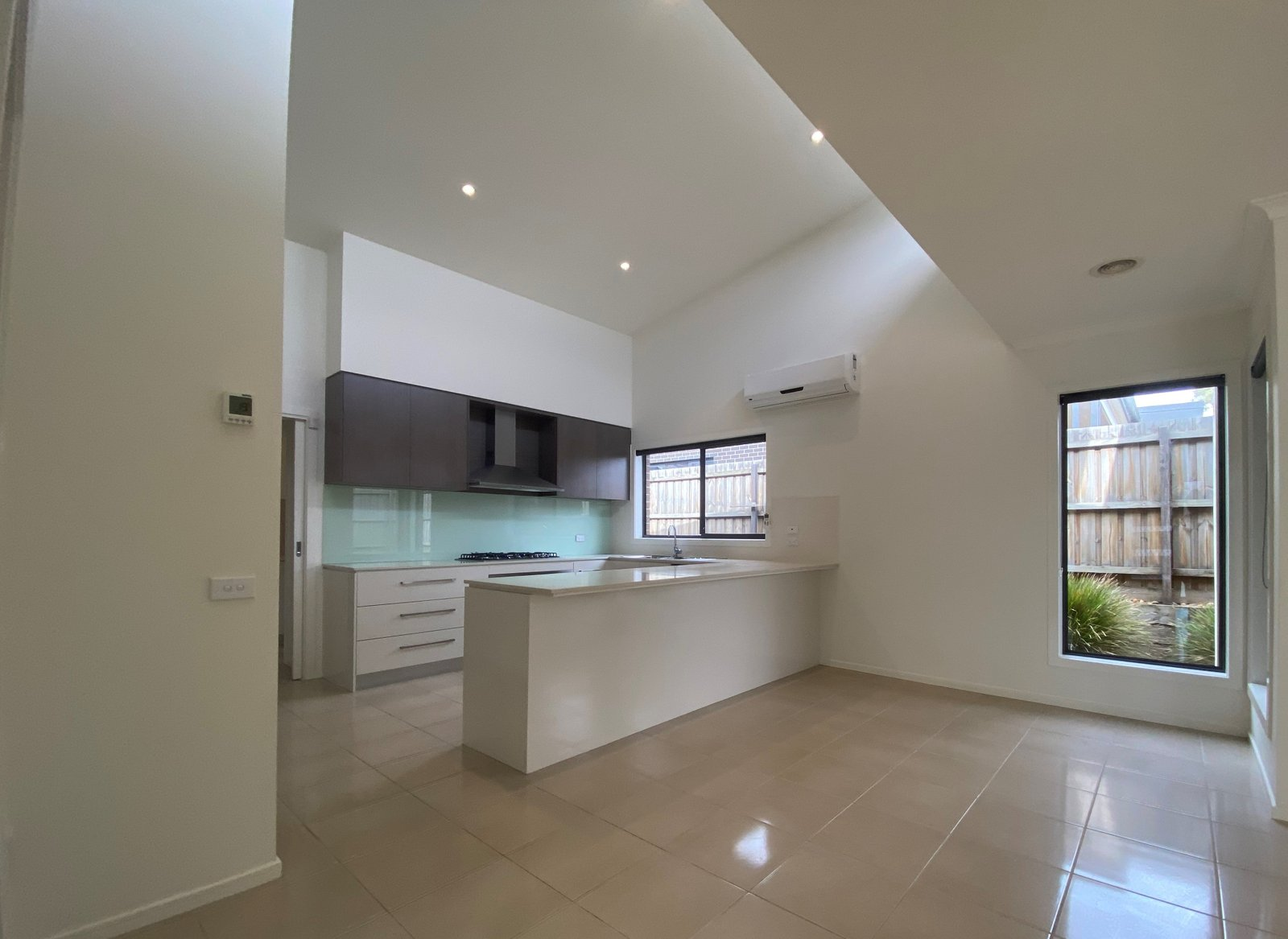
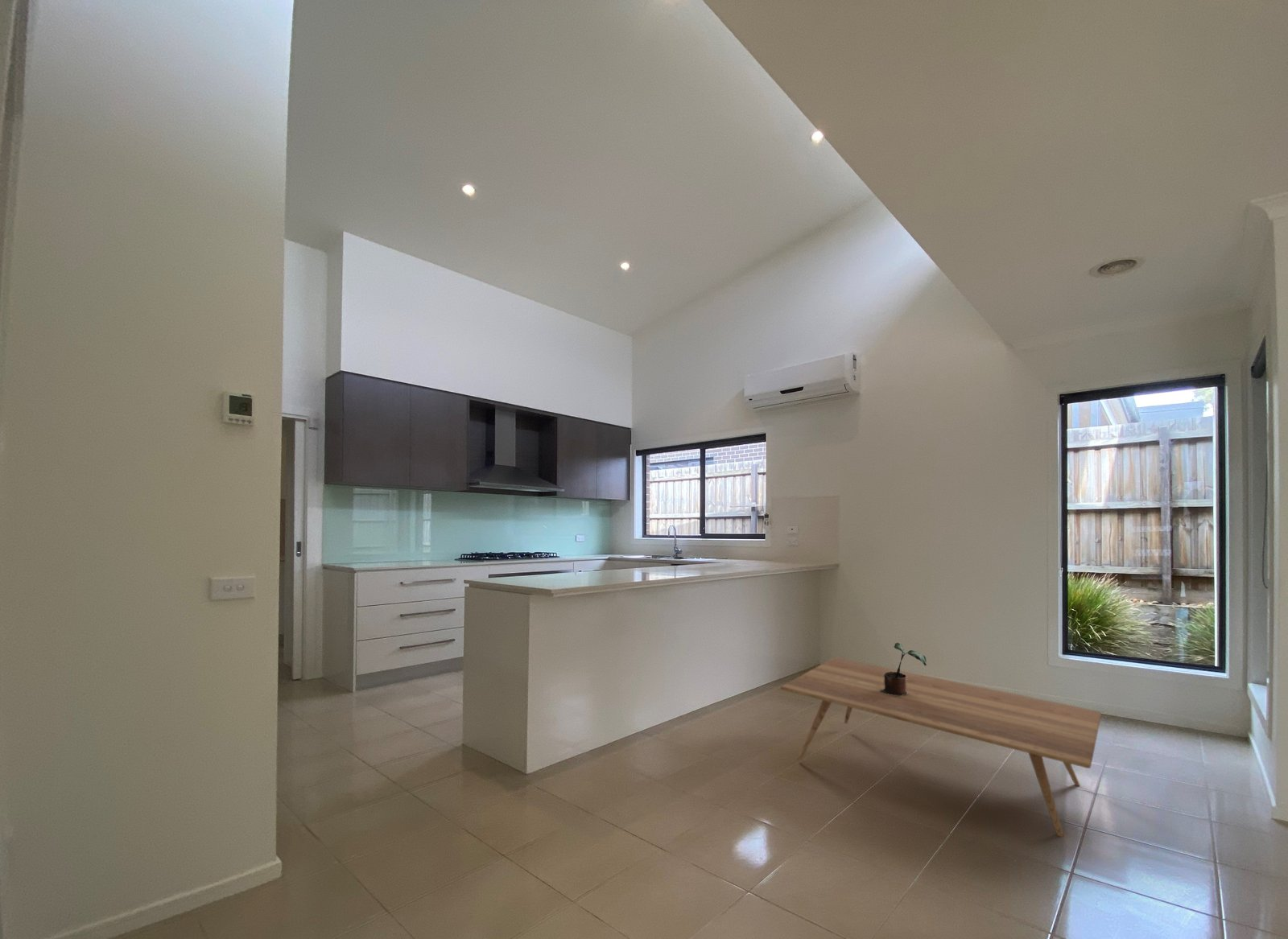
+ potted plant (899, 667)
+ coffee table (933, 728)
